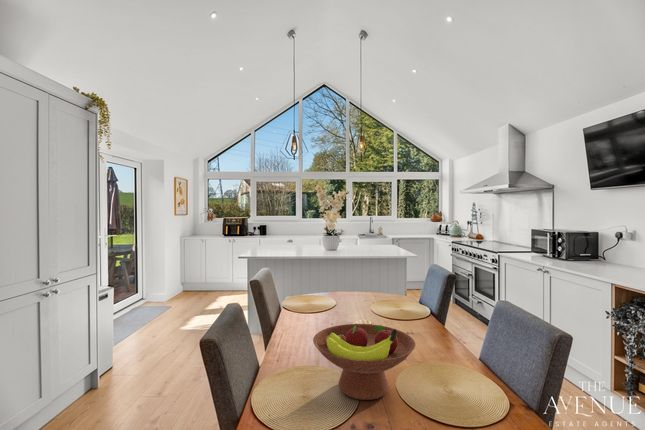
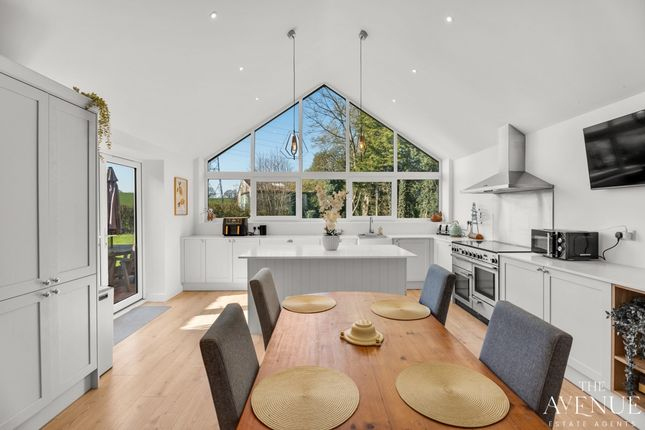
- fruit bowl (363, 354)
